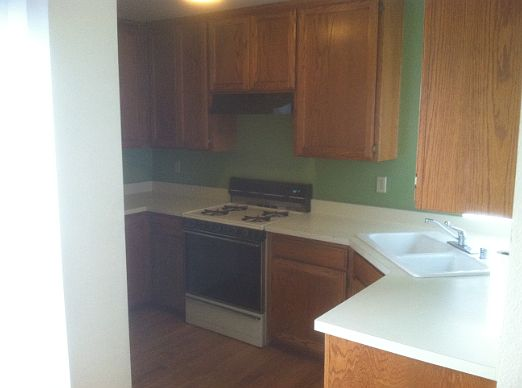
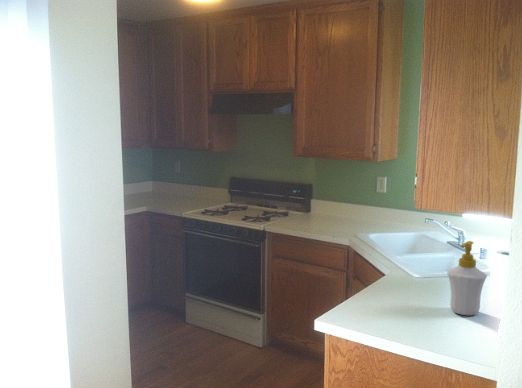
+ soap bottle (466, 277)
